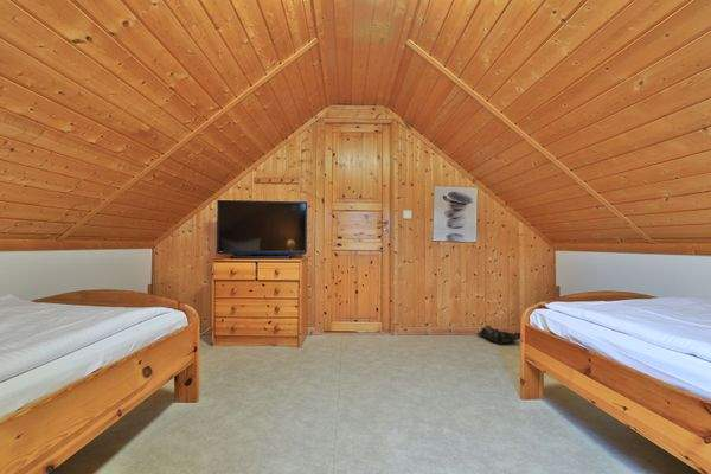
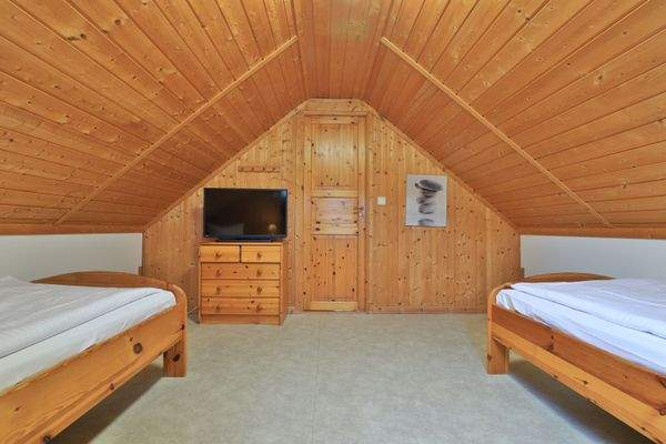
- jacket (499, 333)
